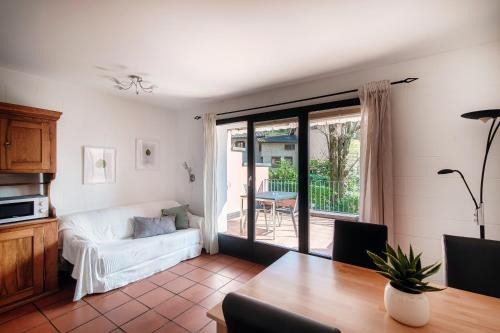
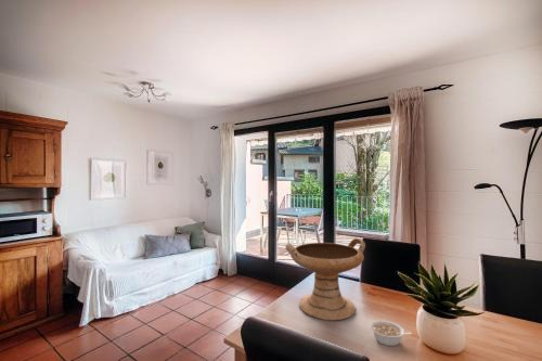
+ decorative bowl (326, 273)
+ legume (388, 333)
